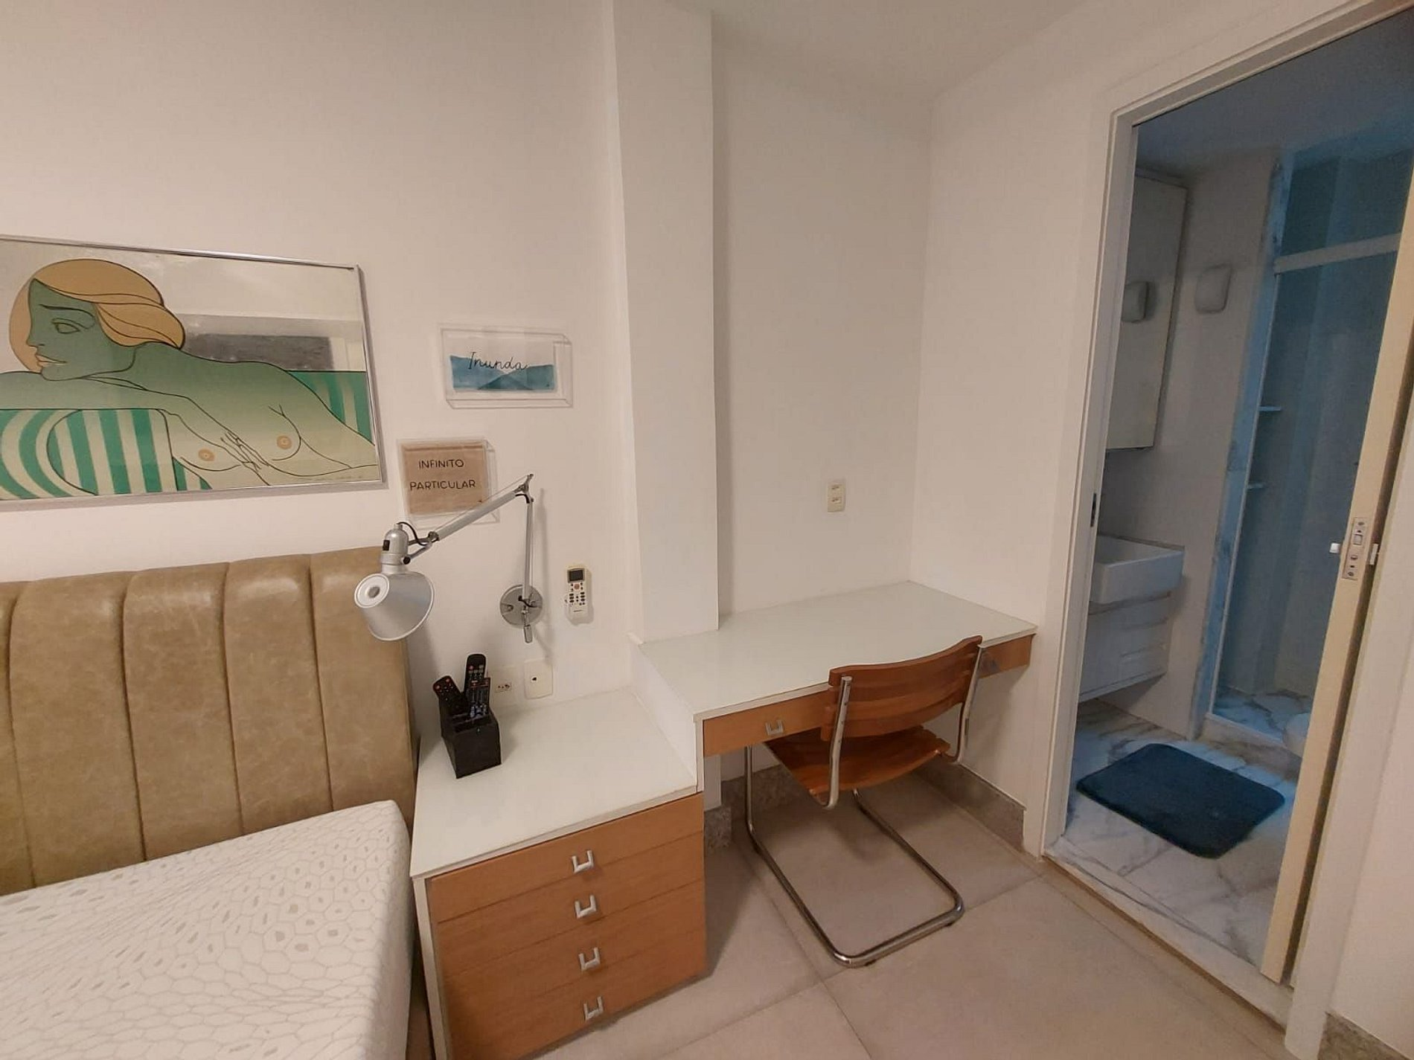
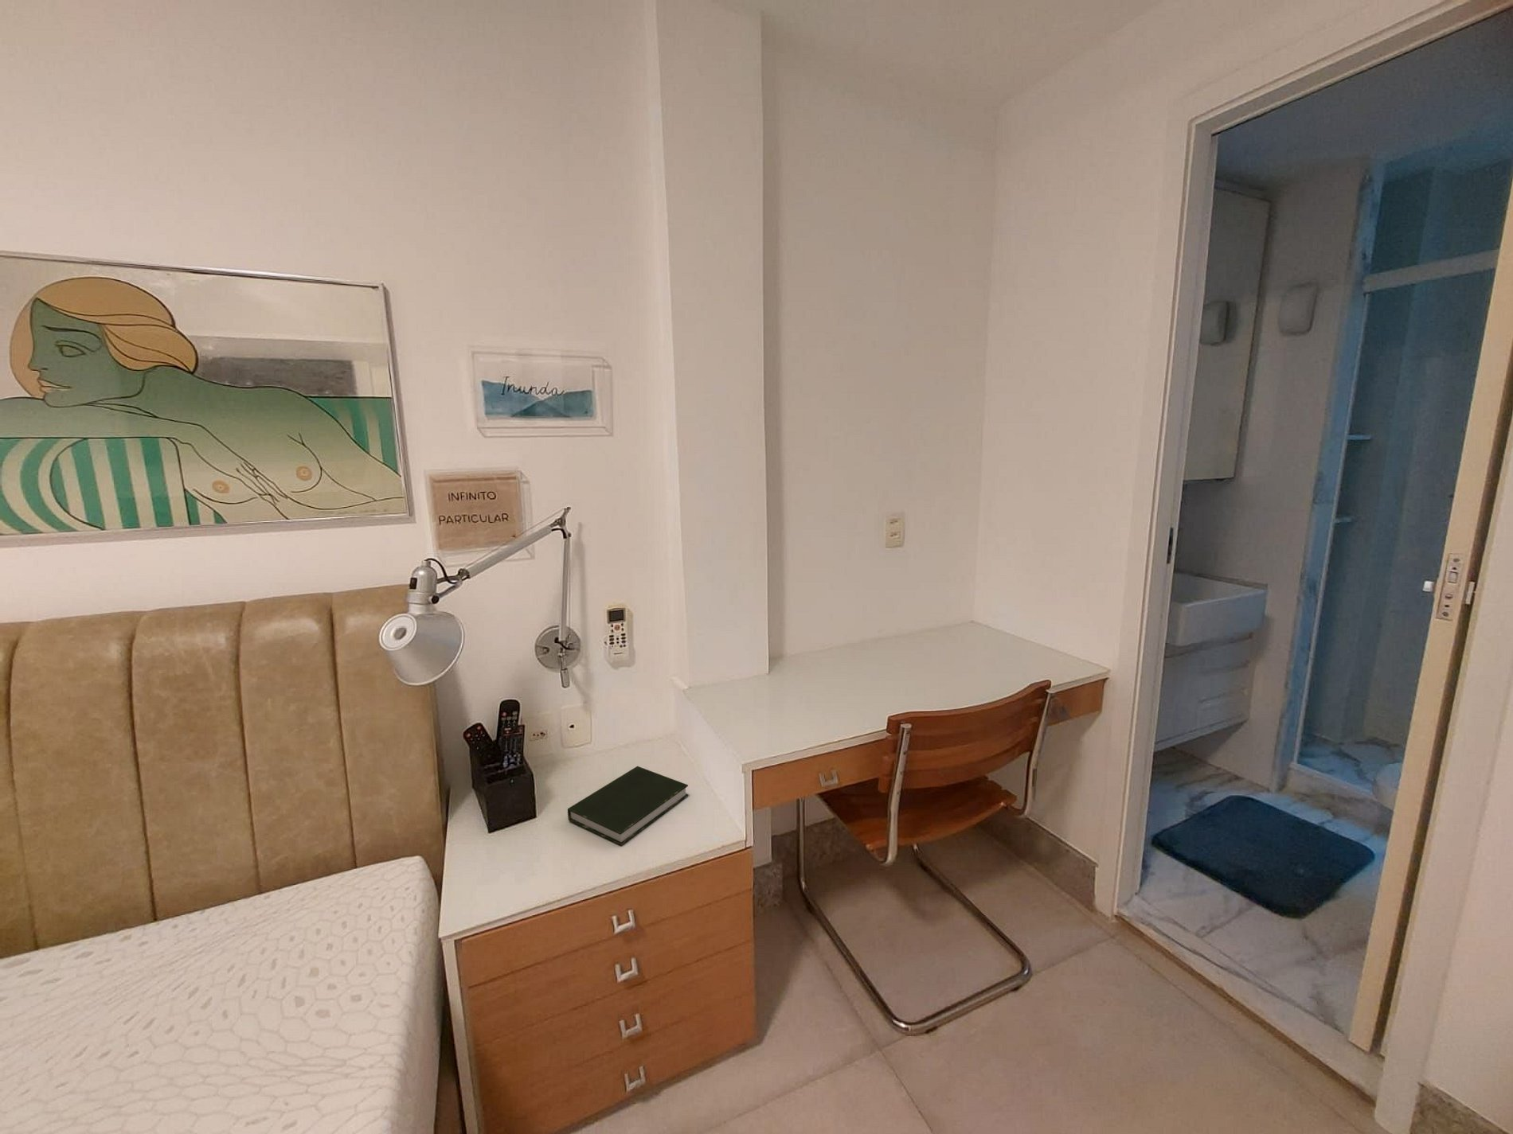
+ book (630, 802)
